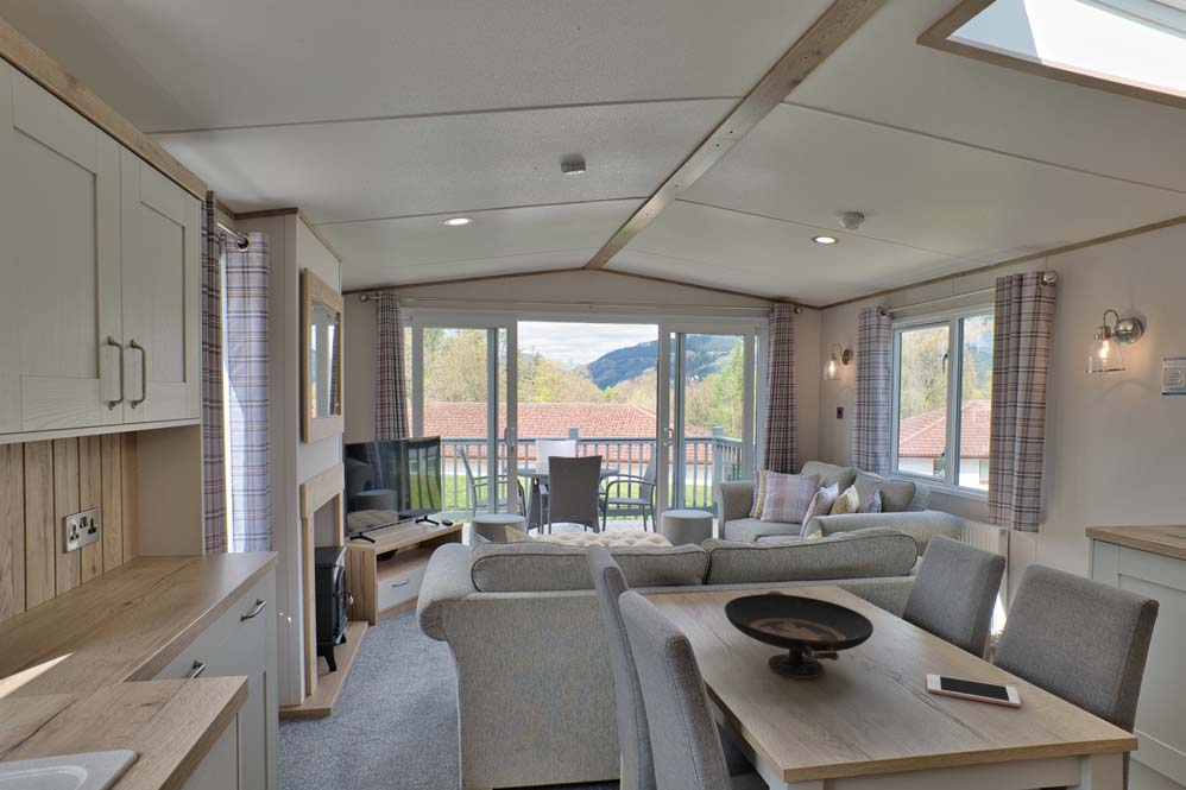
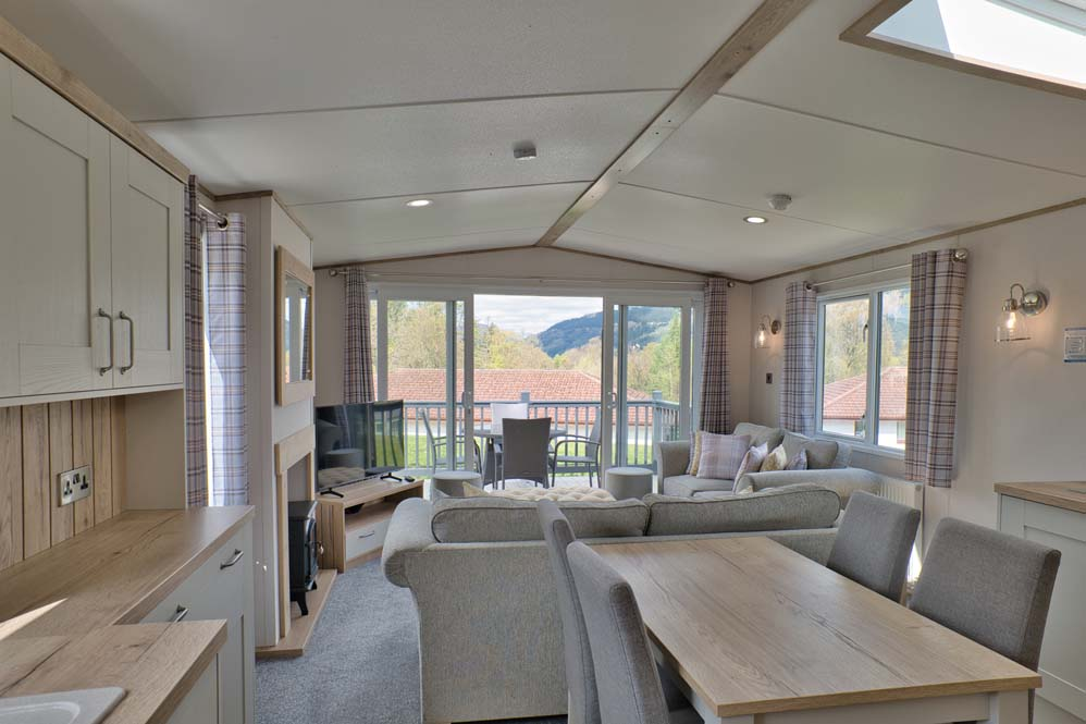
- decorative bowl (796, 639)
- cell phone (971, 689)
